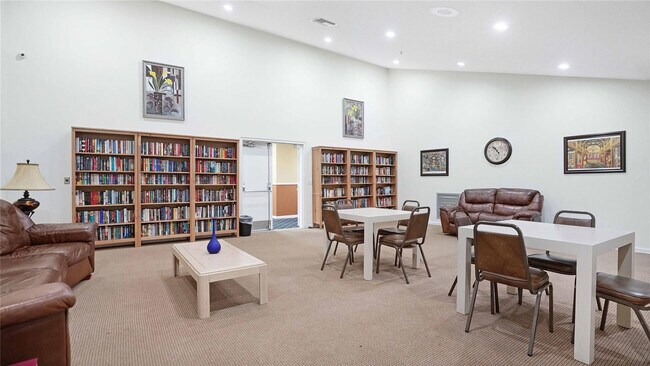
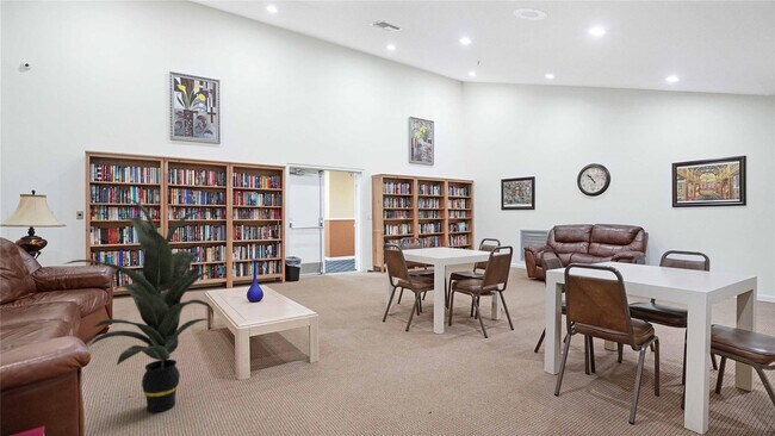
+ indoor plant (153, 301)
